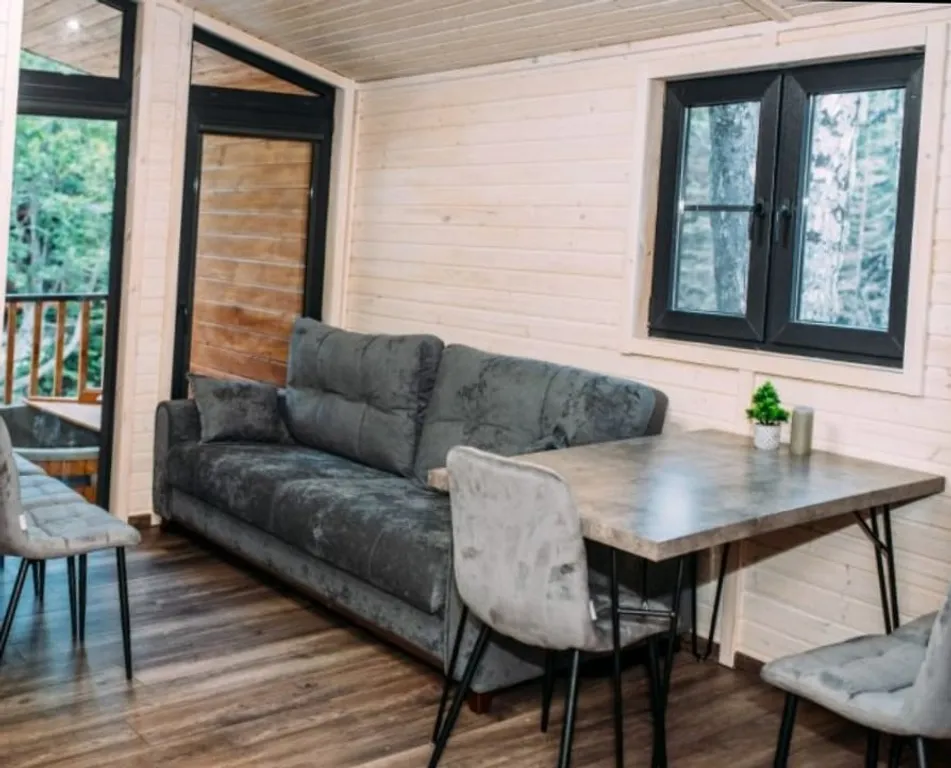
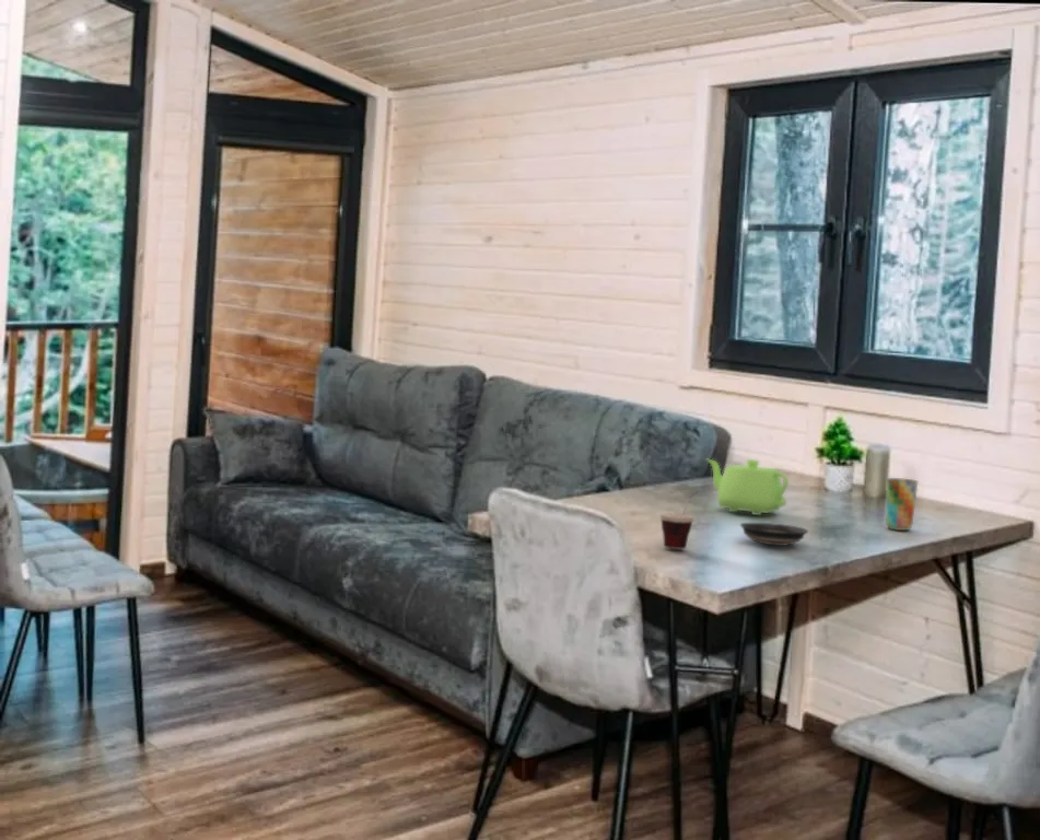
+ saucer (773, 535)
+ cup (682, 518)
+ teapot (745, 485)
+ cup (900, 504)
